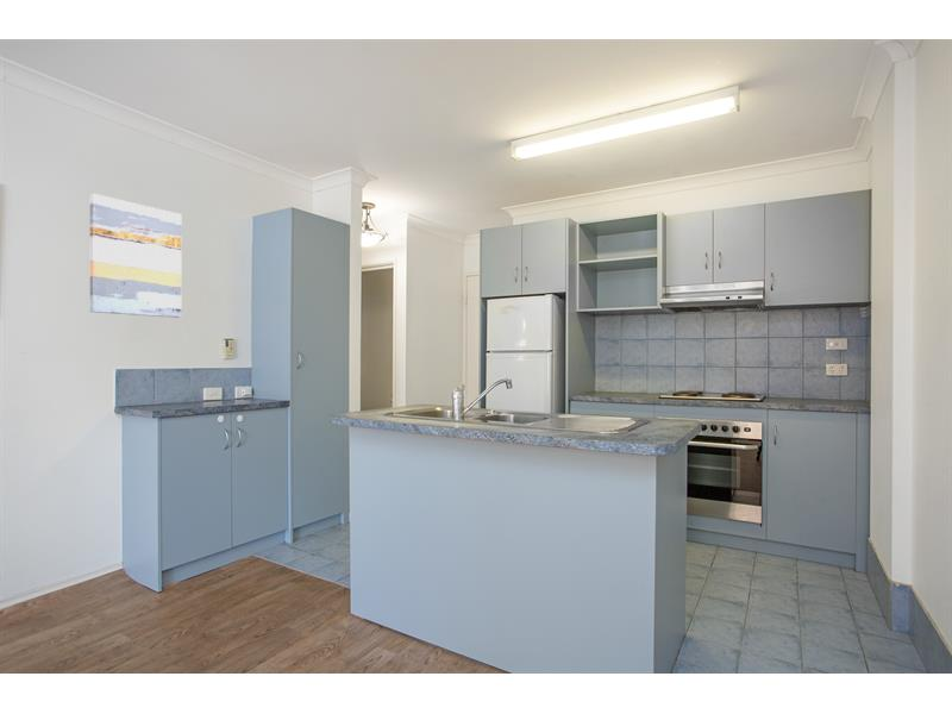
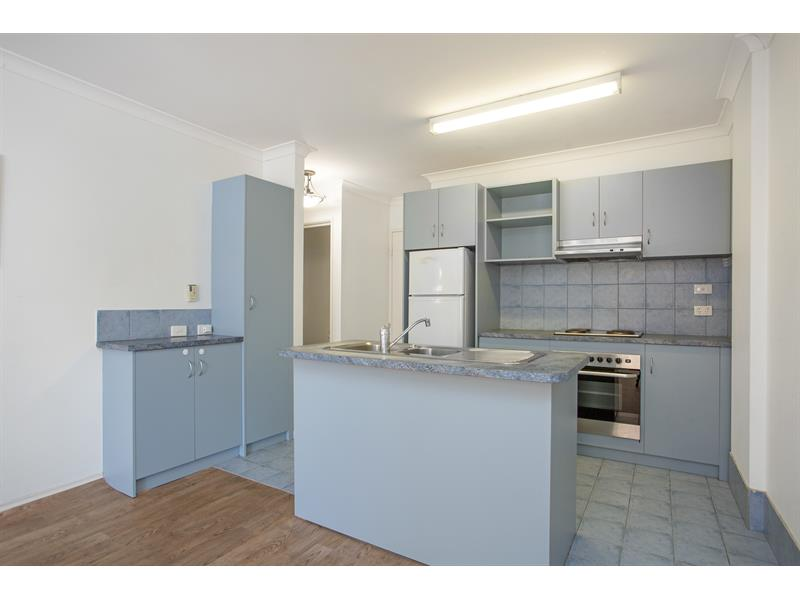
- wall art (138, 259)
